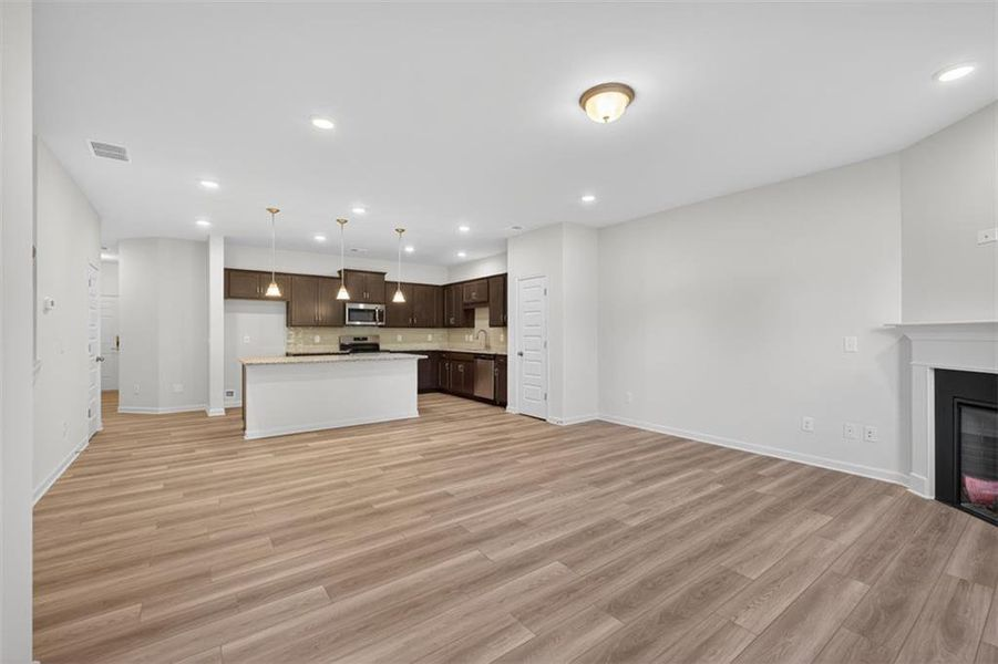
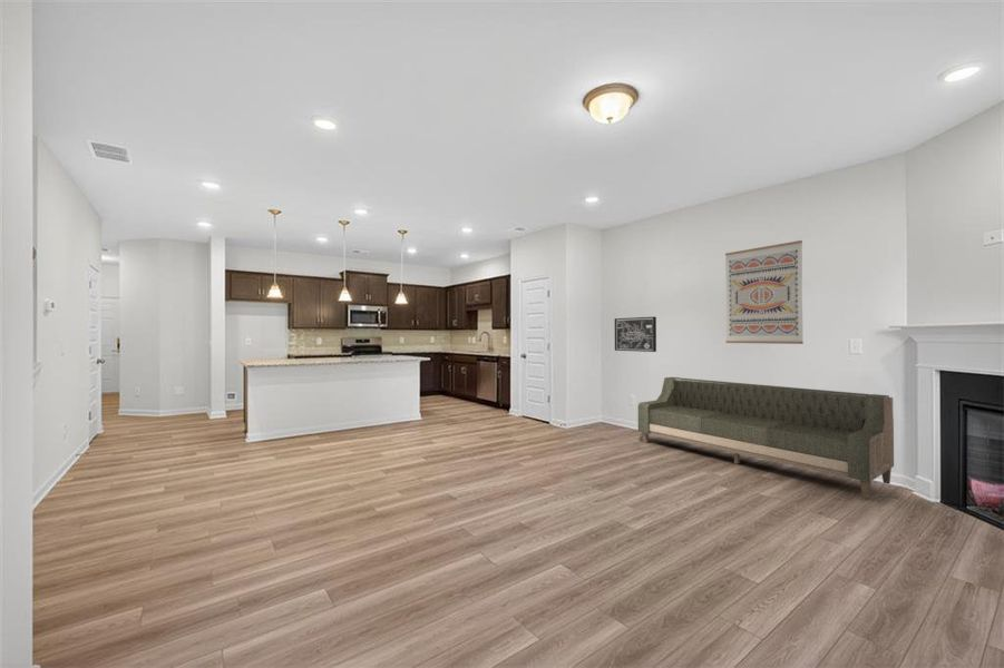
+ wall art (761, 295)
+ sofa (745, 423)
+ wall art (634, 334)
